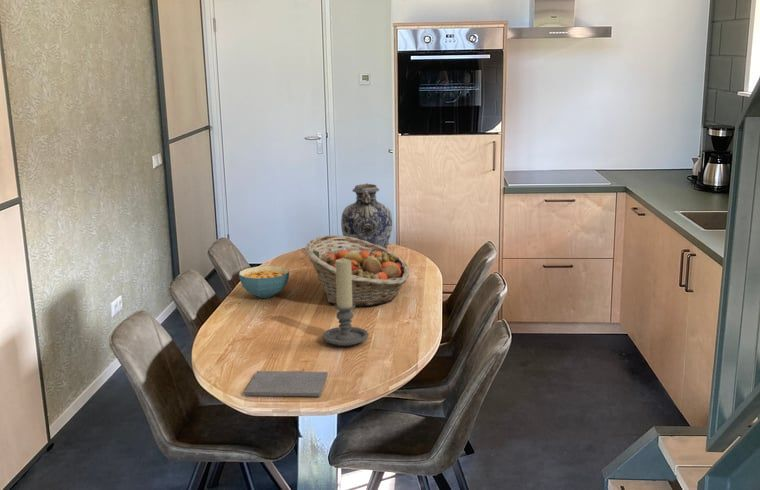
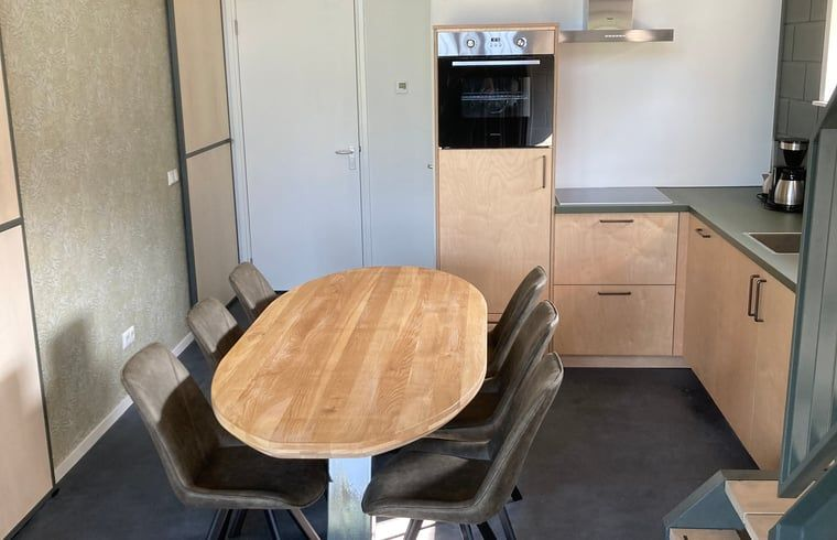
- vase (366, 223)
- notepad (287, 383)
- cereal bowl (264, 283)
- fruit basket (357, 268)
- candle holder (344, 299)
